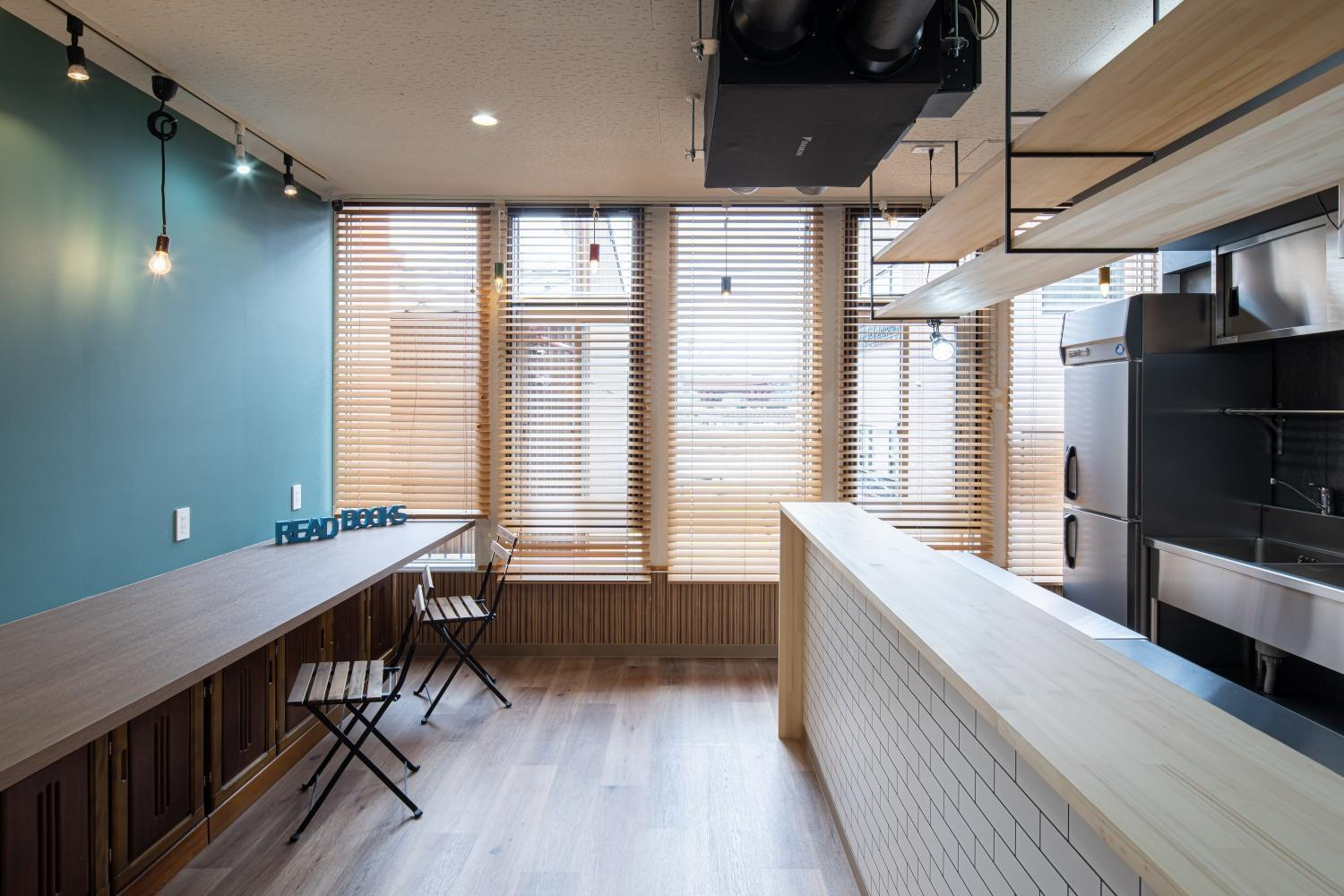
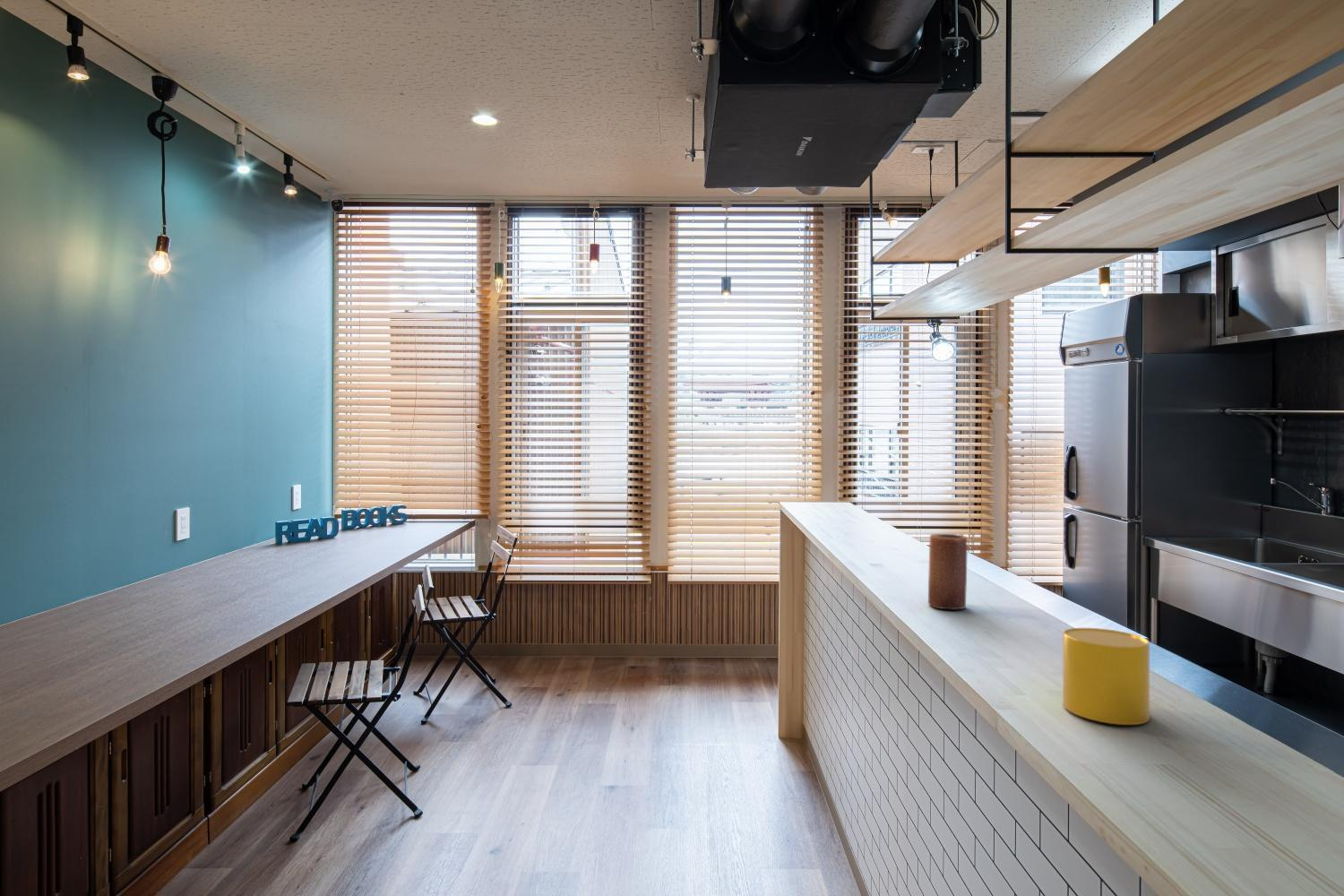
+ candle (947, 570)
+ cup (1105, 674)
